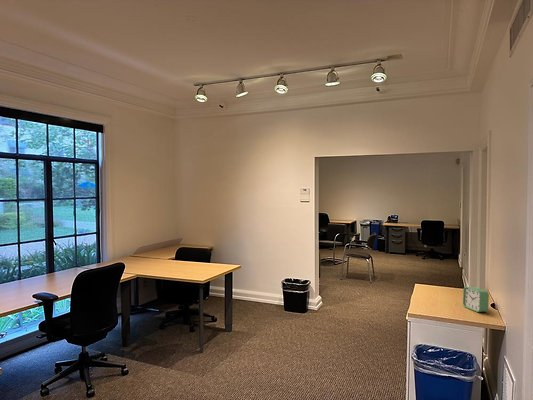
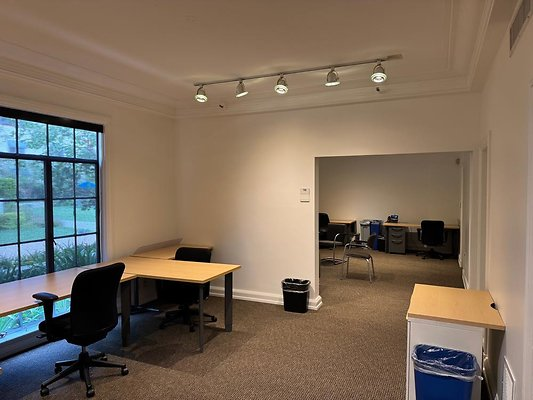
- alarm clock (475, 298)
